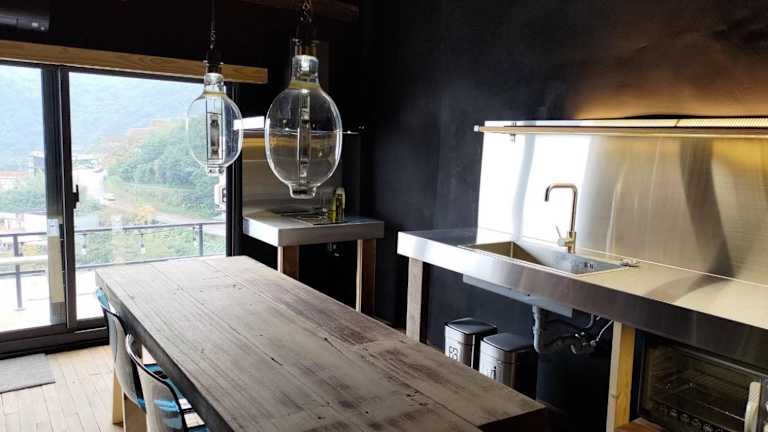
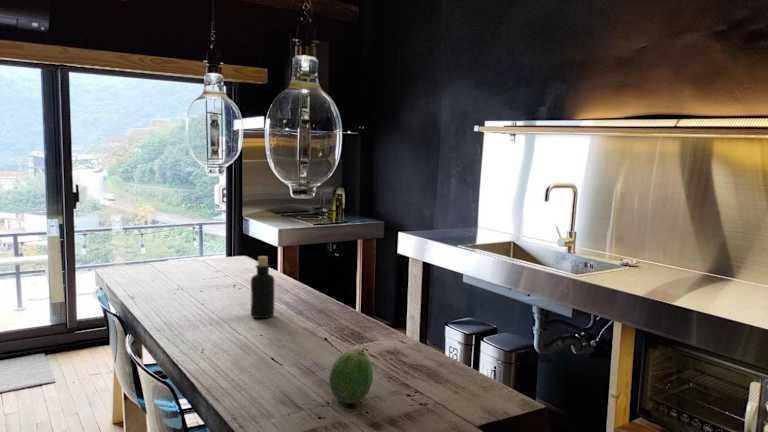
+ bottle (262, 286)
+ fruit (351, 375)
